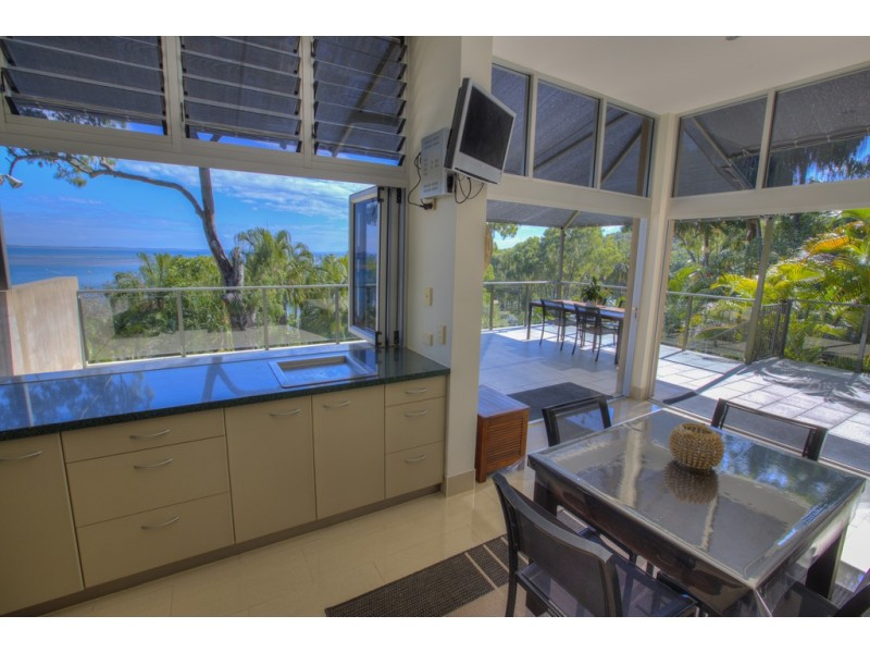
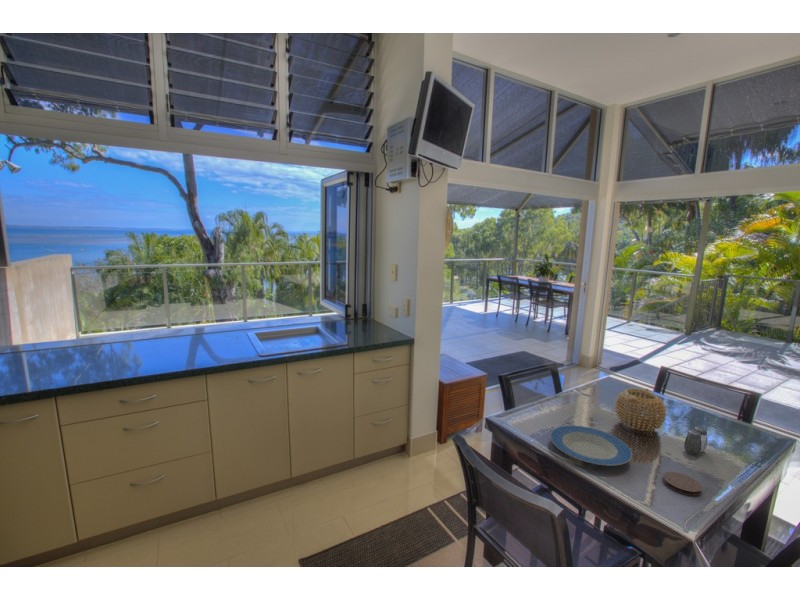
+ coaster (681, 483)
+ salt and pepper shaker (696, 440)
+ plate (589, 447)
